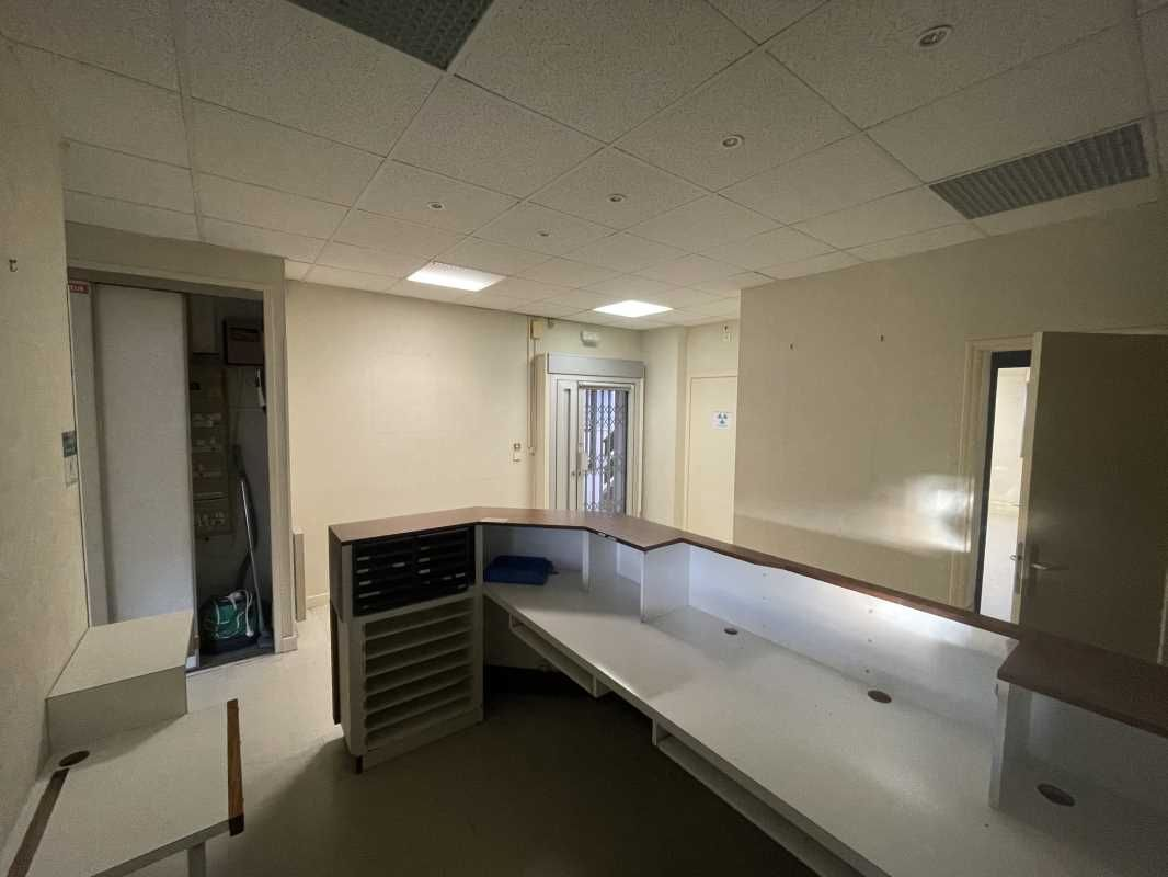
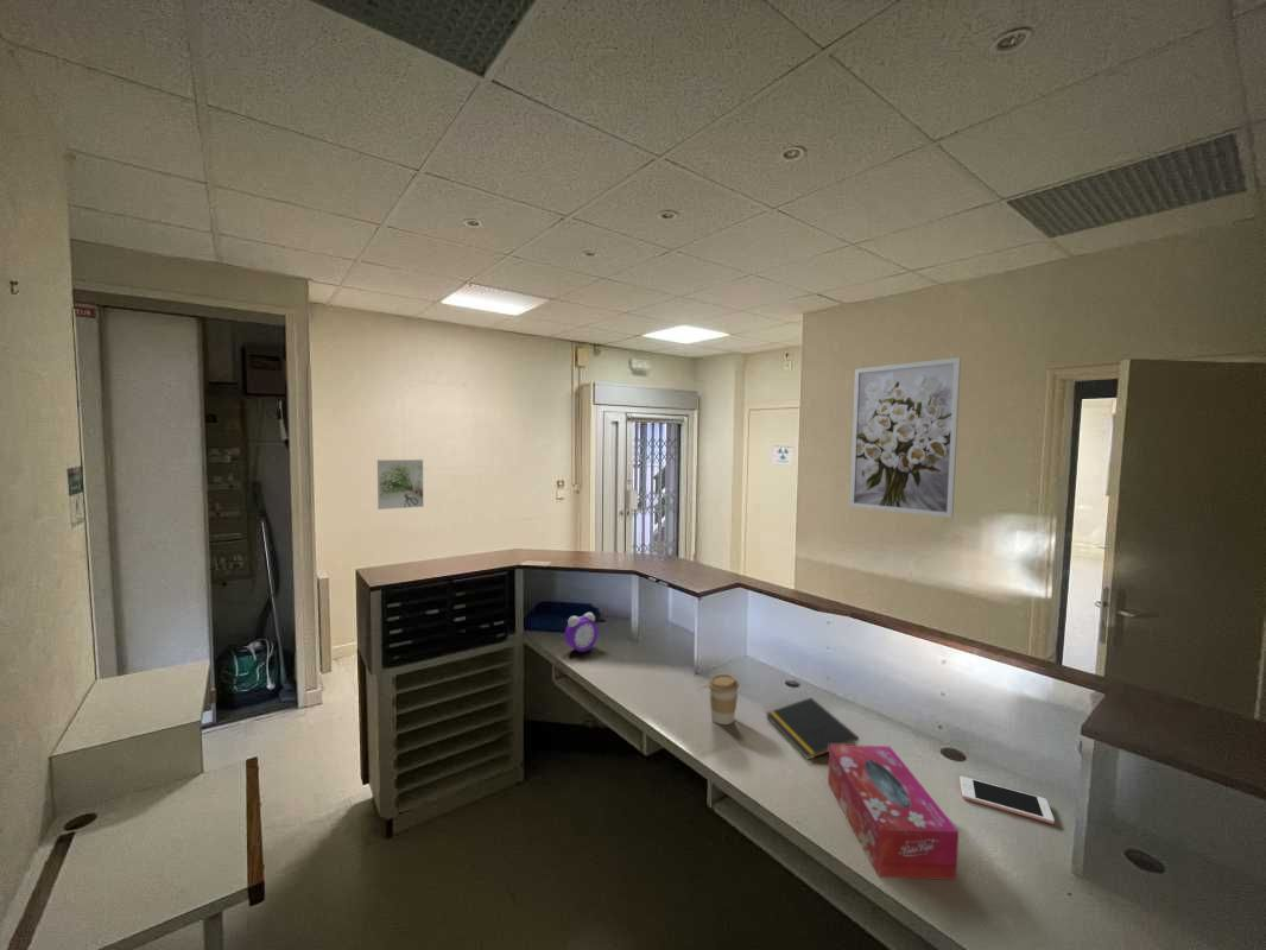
+ wall art (900, 438)
+ cell phone (1004, 798)
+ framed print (400, 483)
+ coffee cup (722, 698)
+ alarm clock (581, 632)
+ tissue box (885, 804)
+ notepad (809, 726)
